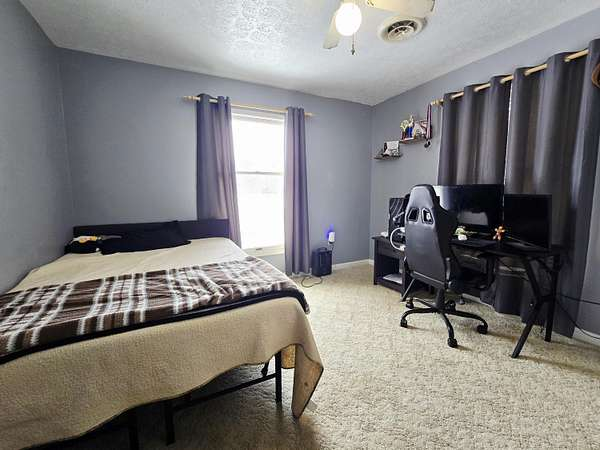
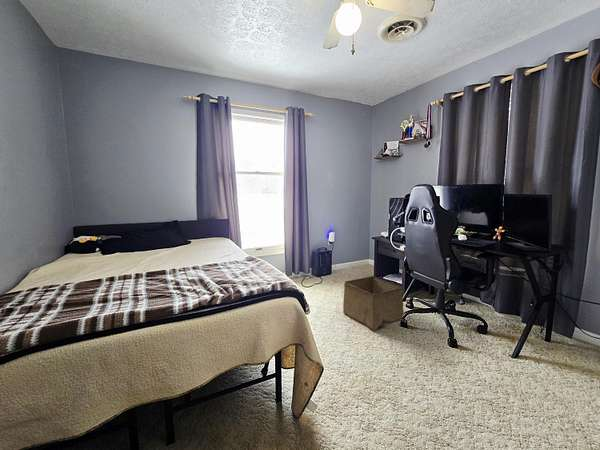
+ storage bin (372, 300)
